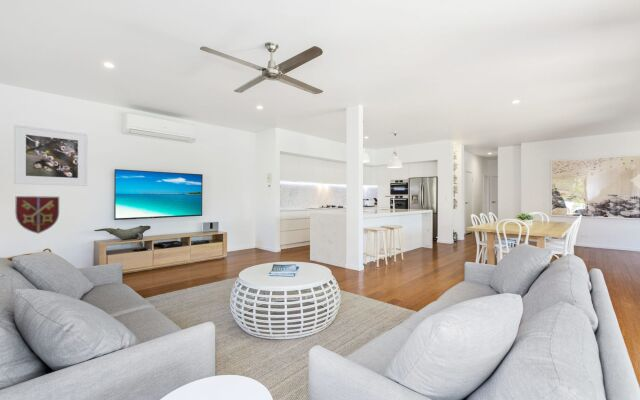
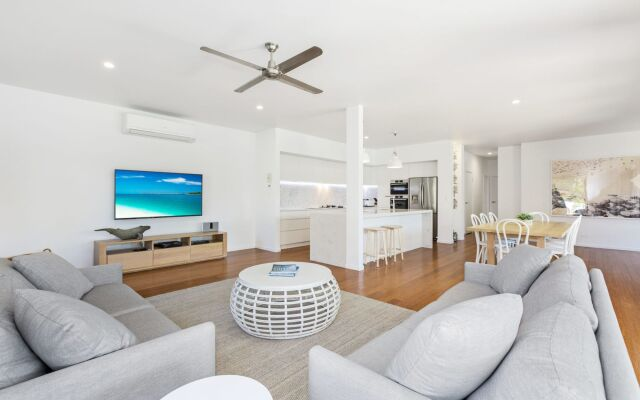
- decorative shield (38, 215)
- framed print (53, 157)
